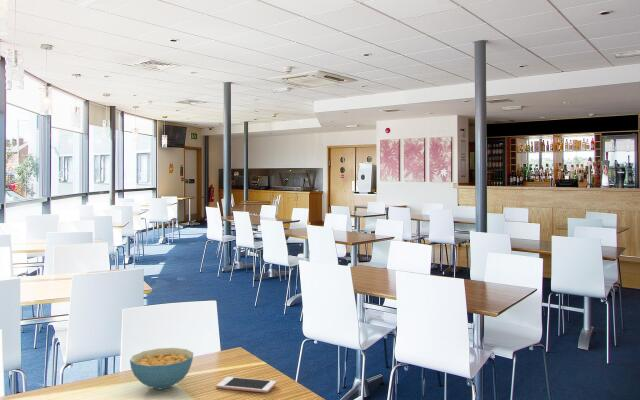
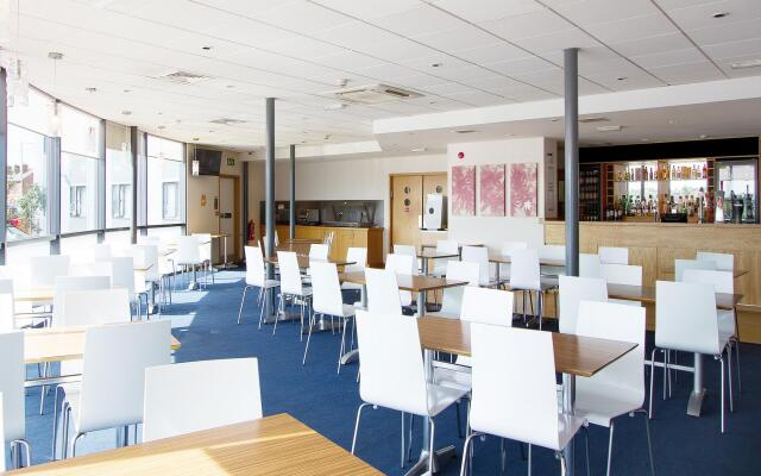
- cell phone (246, 384)
- cereal bowl (162, 371)
